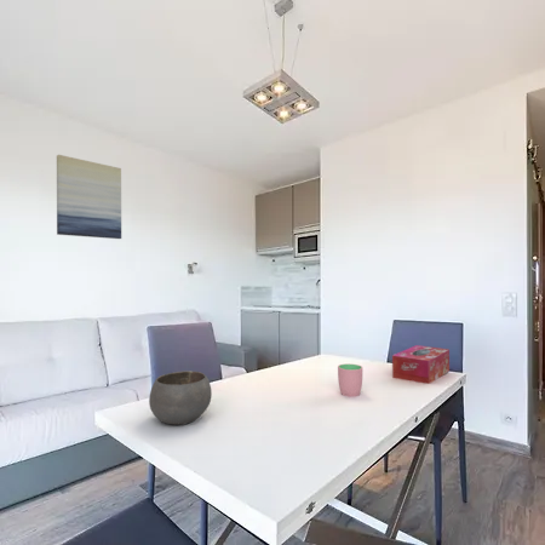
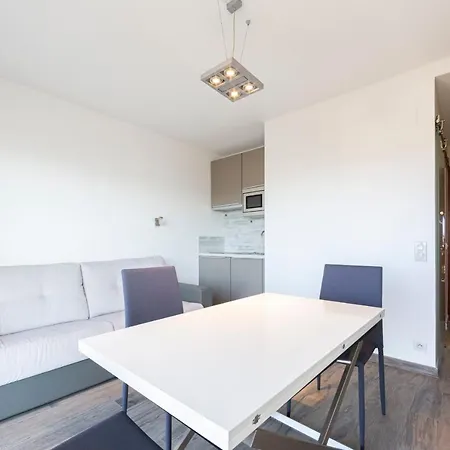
- tissue box (421, 362)
- cup (351, 379)
- wall art (91, 199)
- bowl (180, 397)
